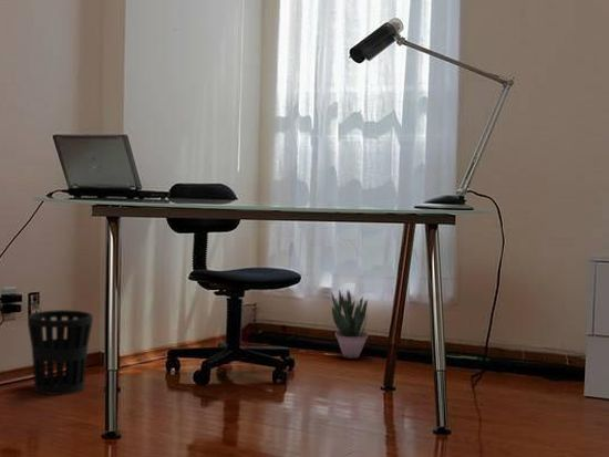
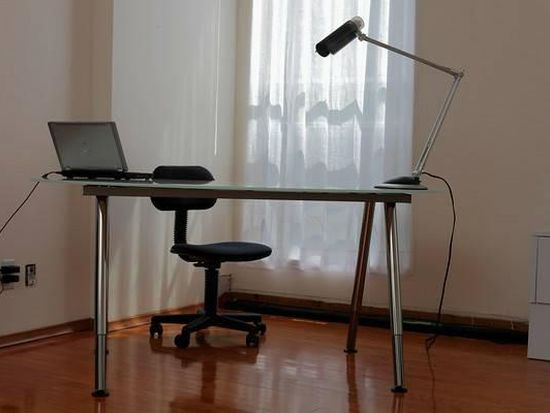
- potted plant (349, 323)
- wastebasket (60, 352)
